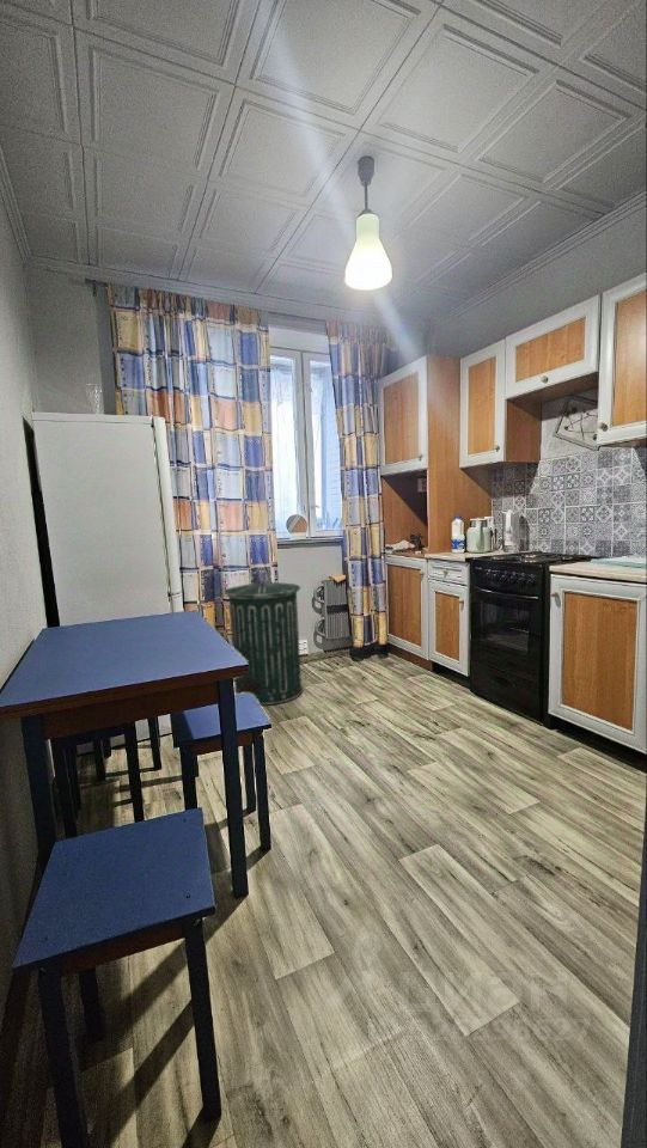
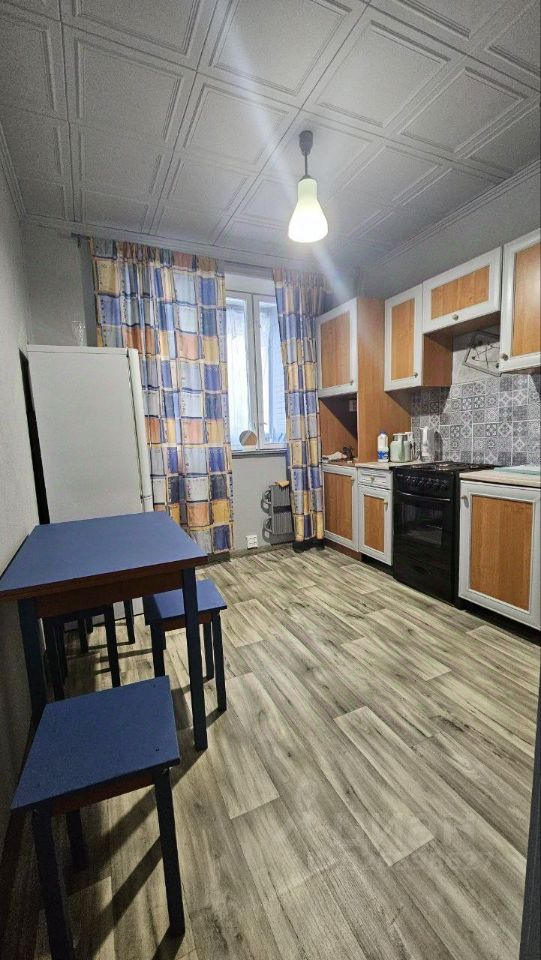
- trash can (265, 636)
